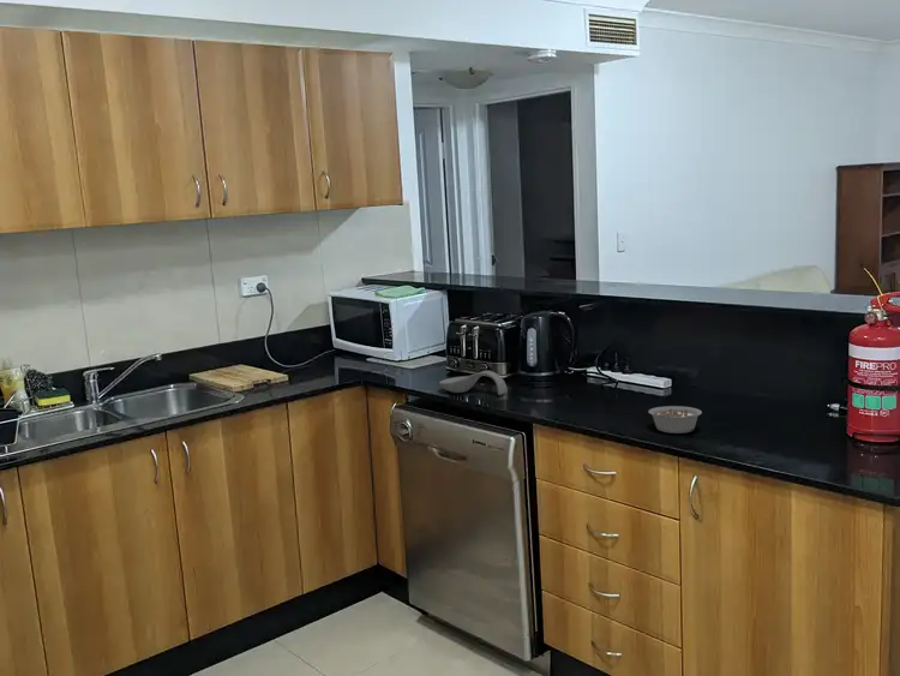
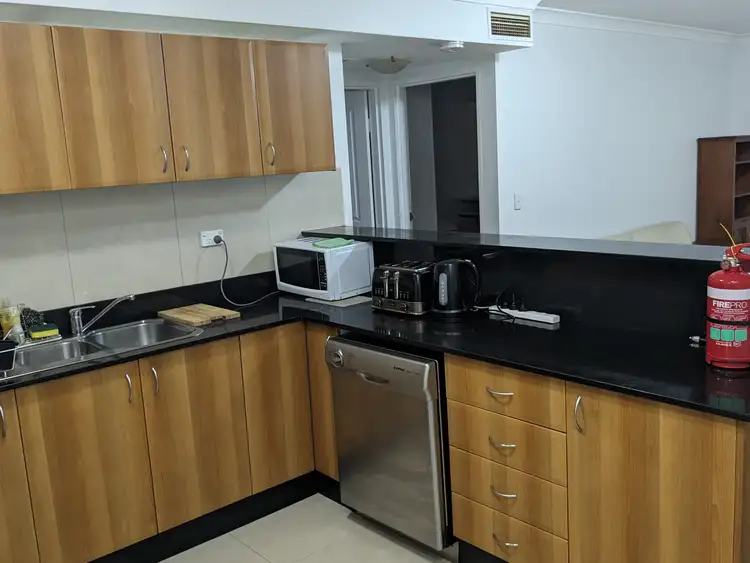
- spoon rest (472, 381)
- legume (677, 418)
